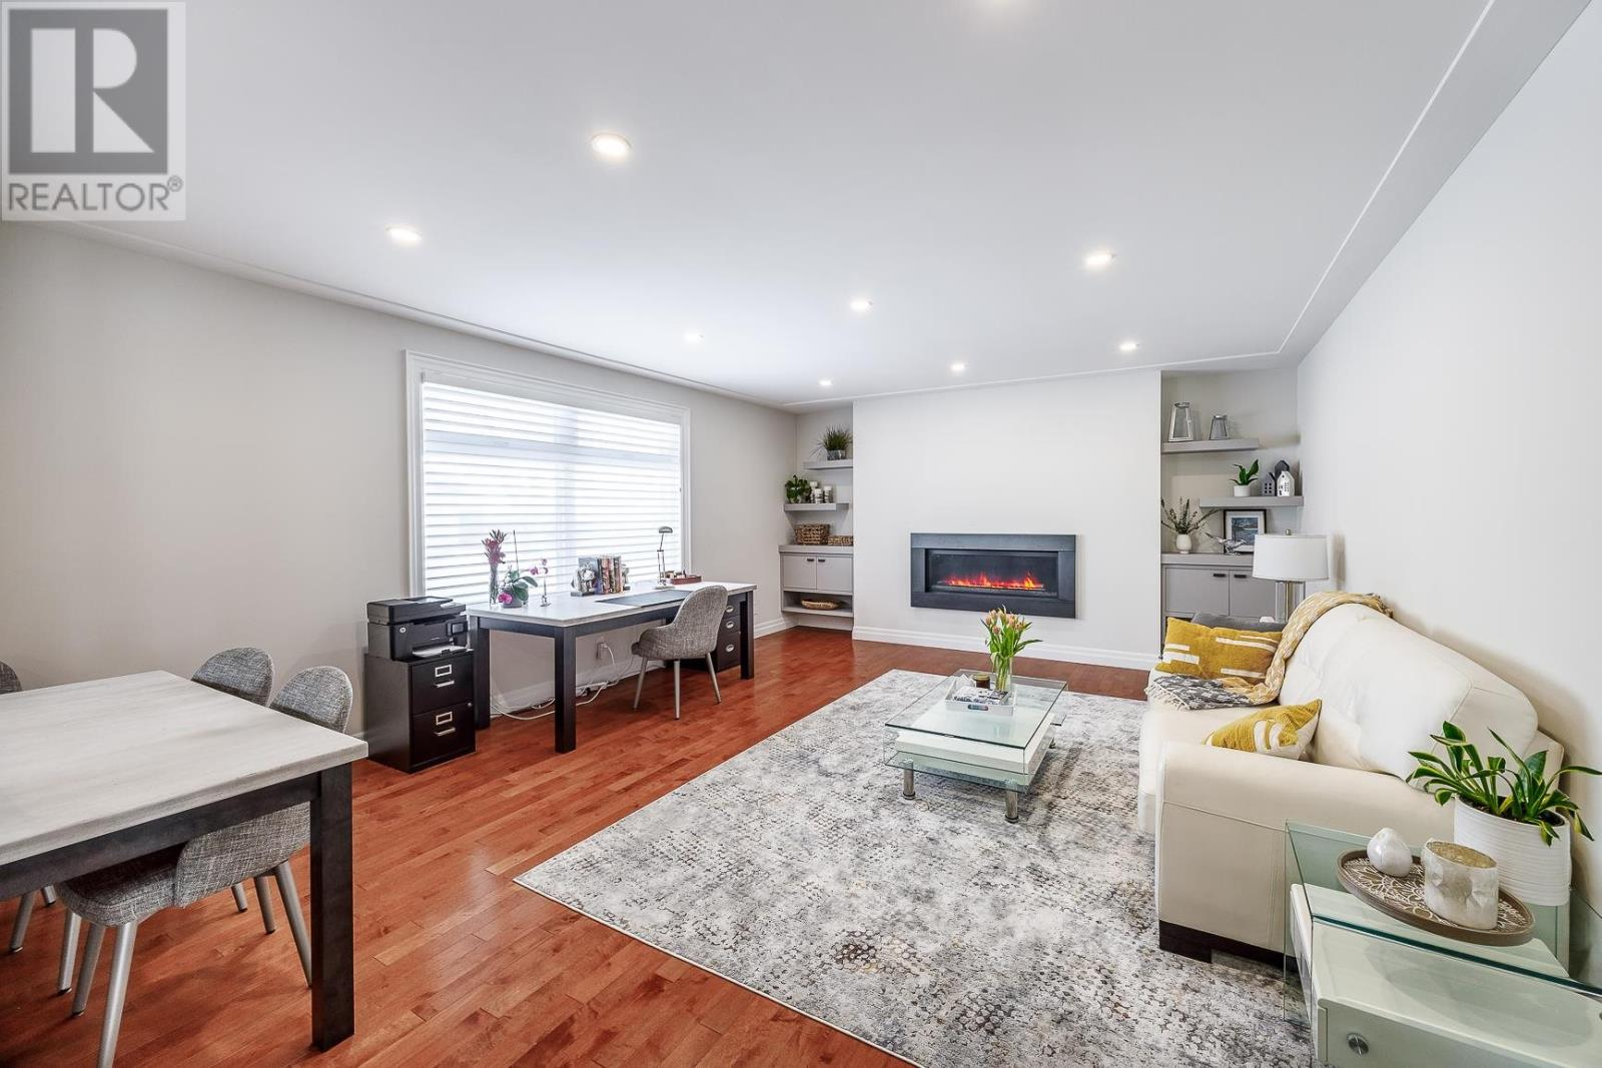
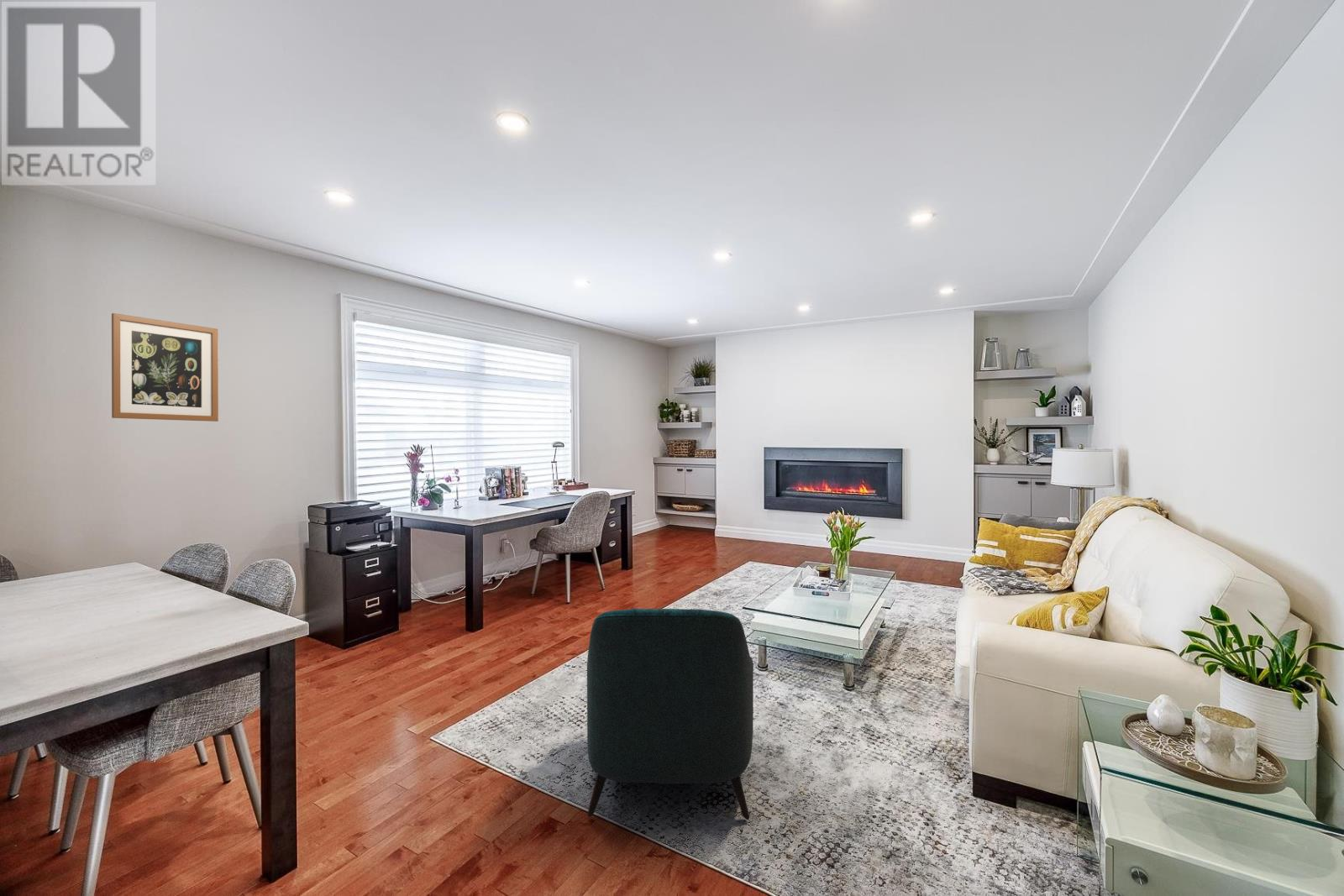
+ wall art (168, 370)
+ armchair (669, 678)
